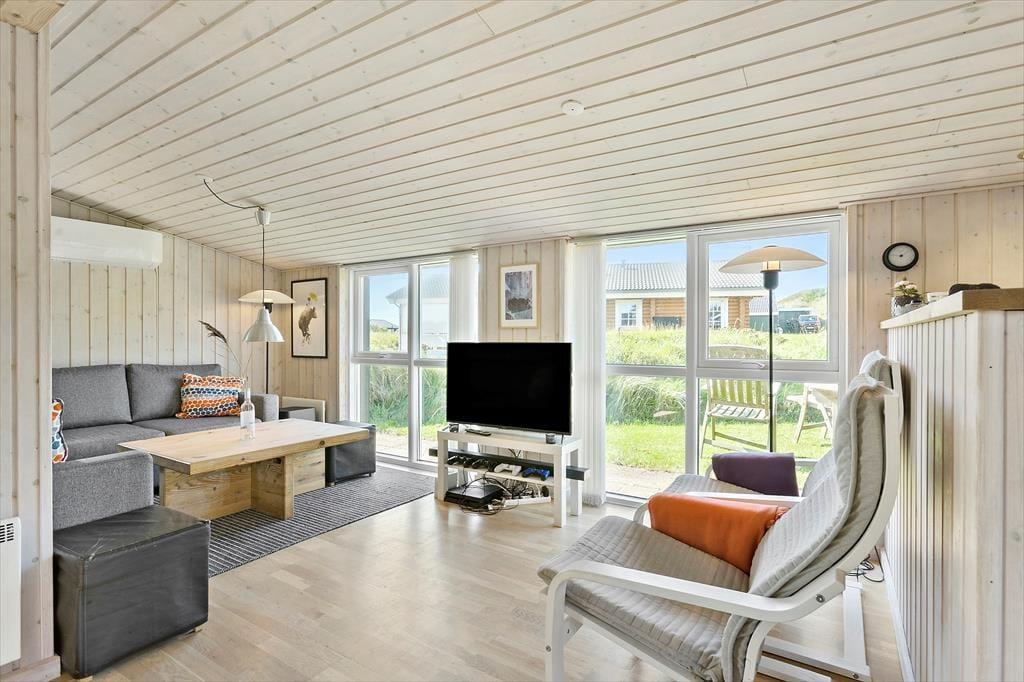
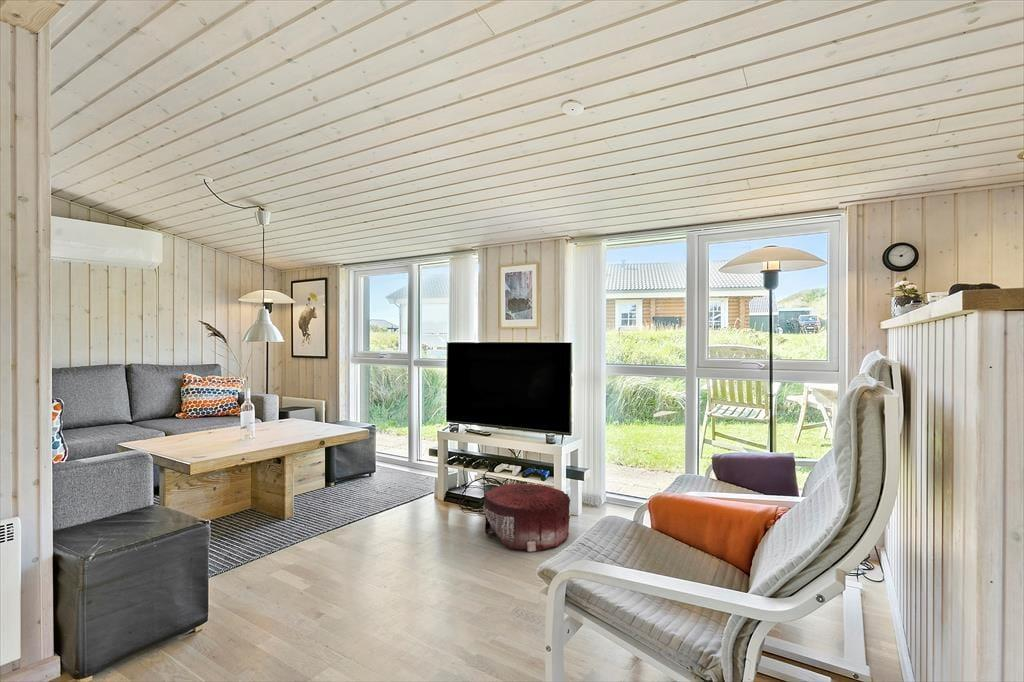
+ pouf (525, 511)
